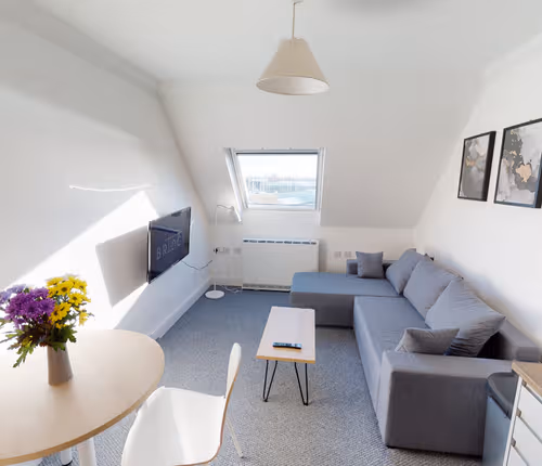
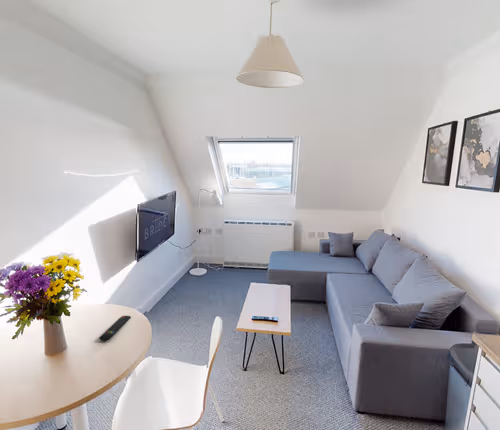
+ remote control (116, 327)
